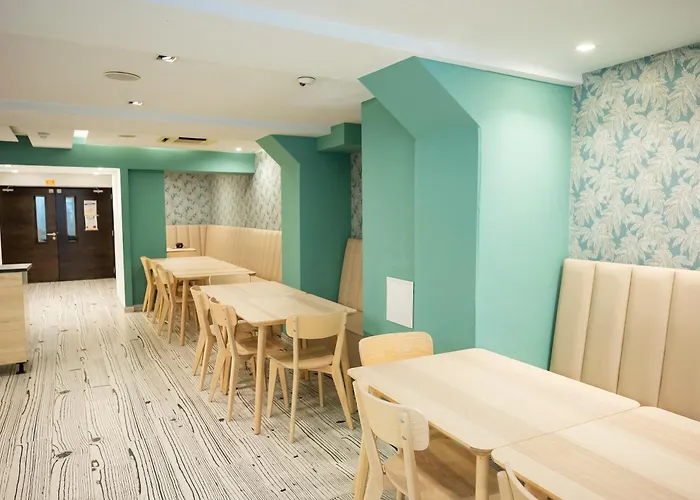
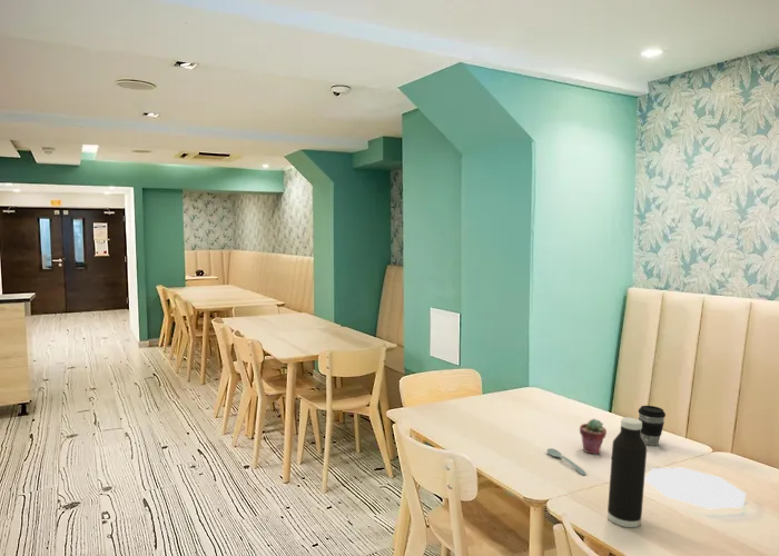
+ coffee cup (650, 425)
+ spoon (565, 459)
+ plate (694, 485)
+ potted succulent (592, 435)
+ water bottle (627, 469)
